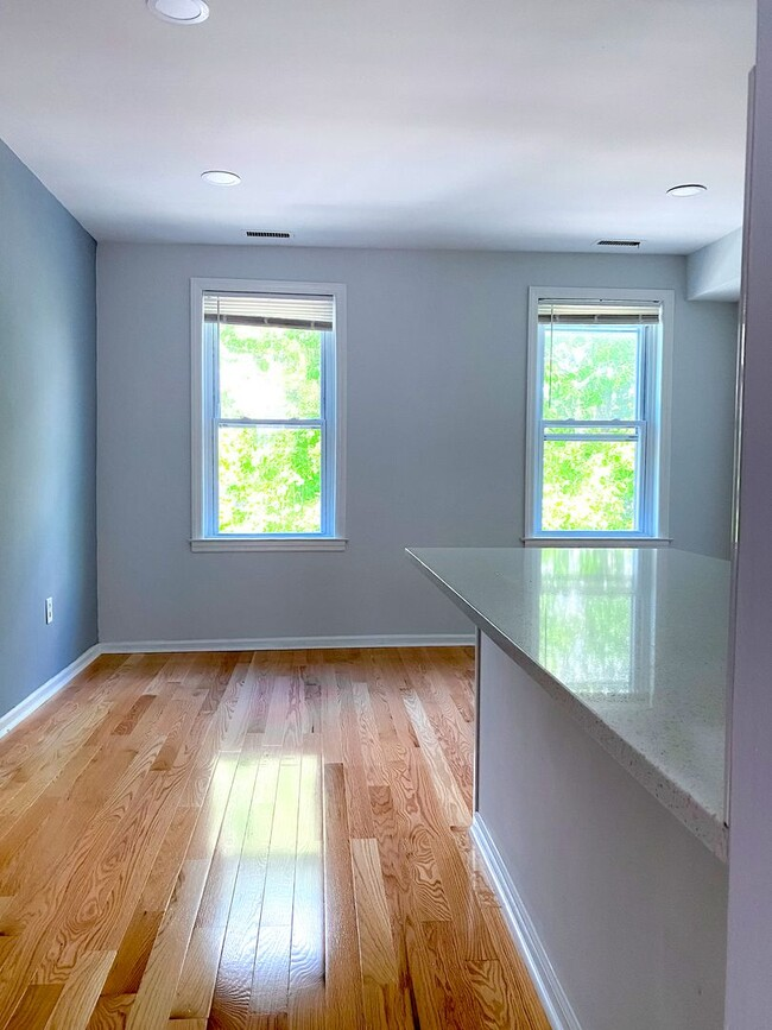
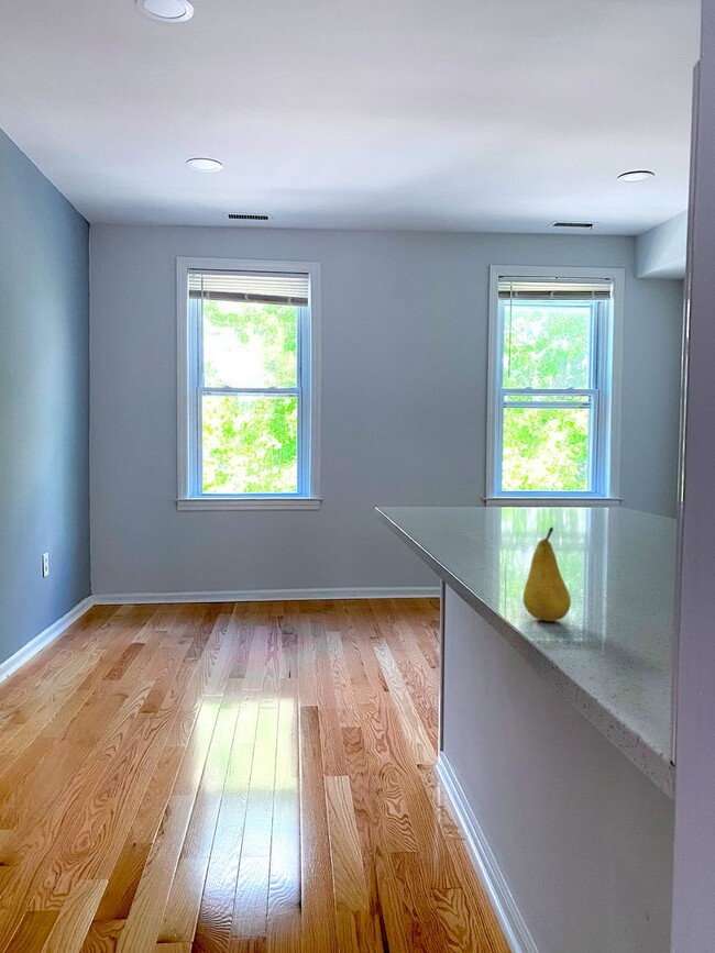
+ fruit (547, 573)
